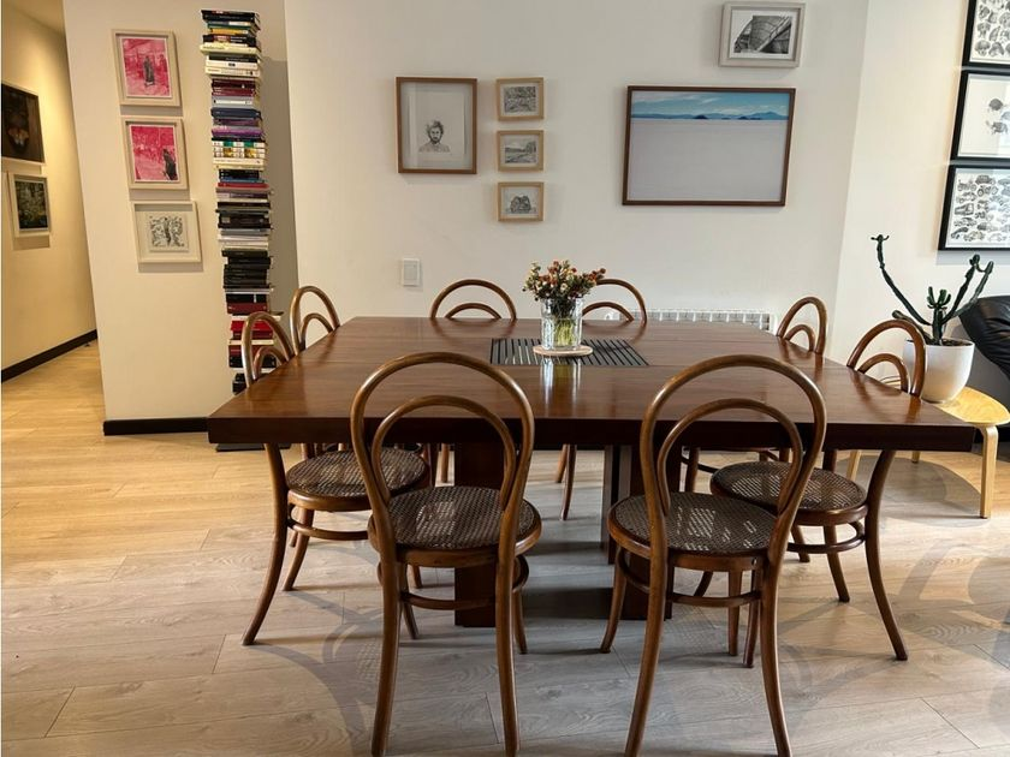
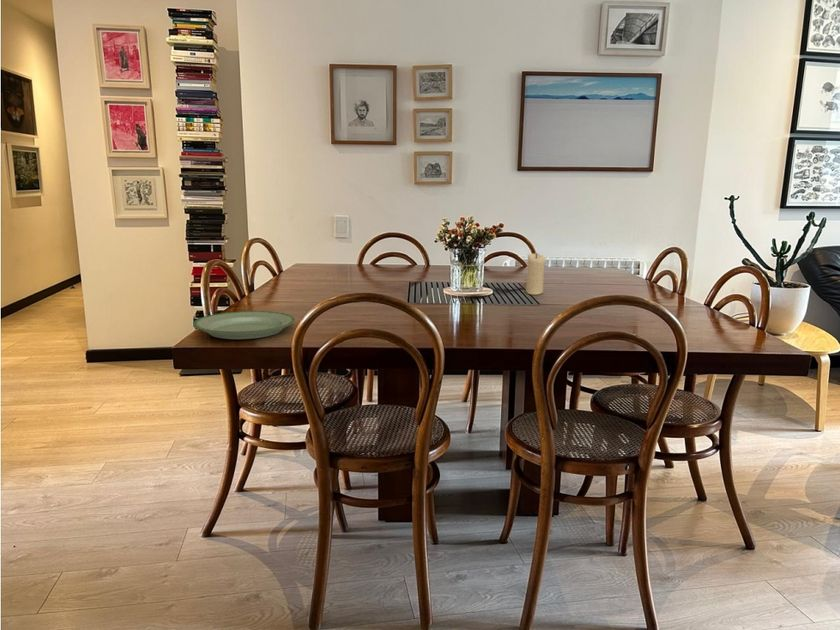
+ candle (535, 273)
+ plate (245, 325)
